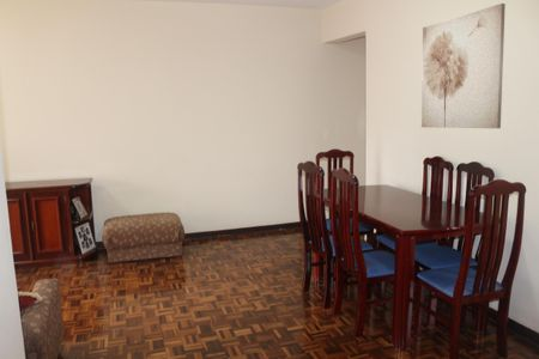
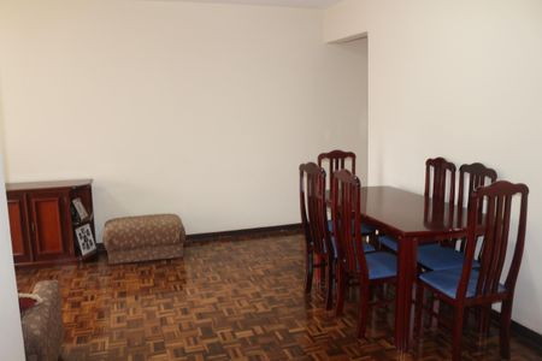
- wall art (458, 73)
